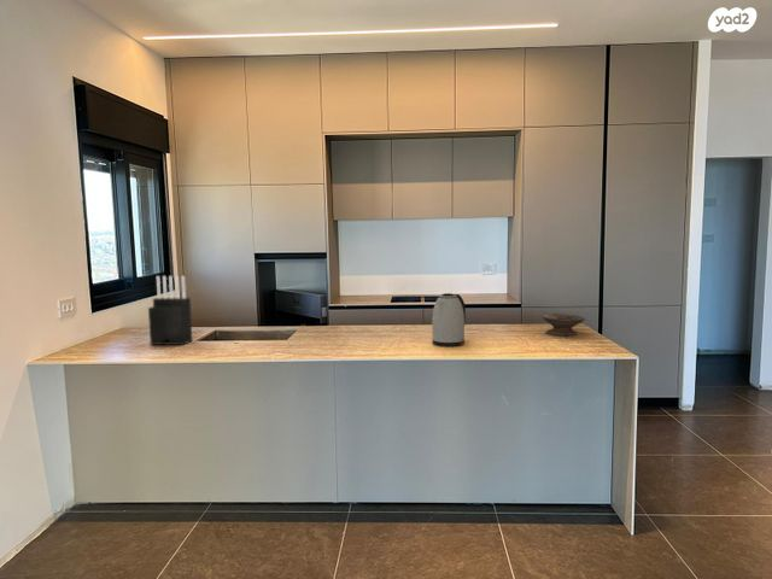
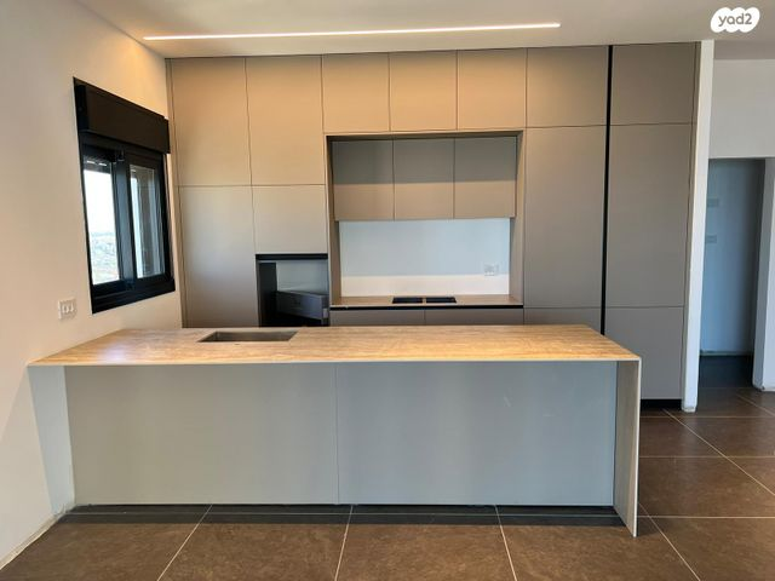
- bowl (562, 324)
- kettle (451, 317)
- knife block (168, 310)
